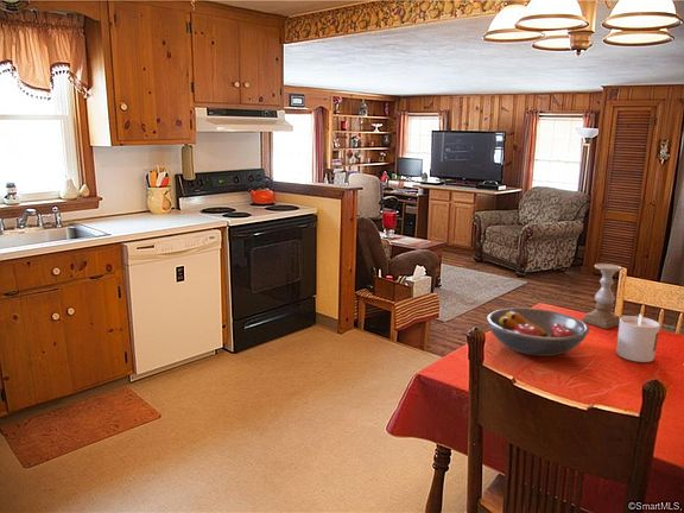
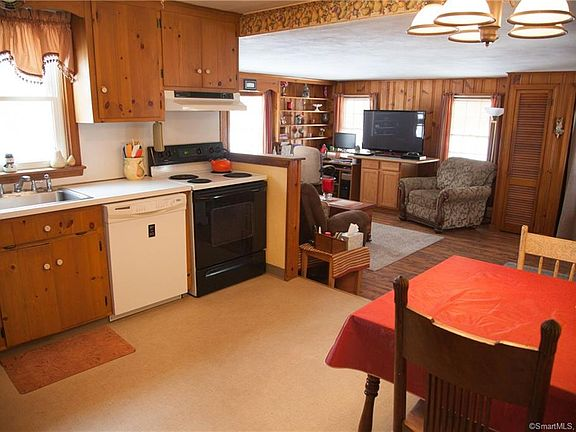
- fruit bowl (534, 331)
- candle holder (604, 294)
- candle (636, 335)
